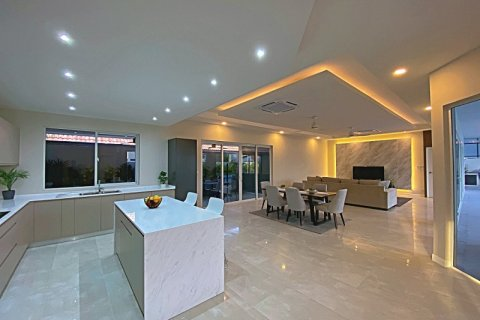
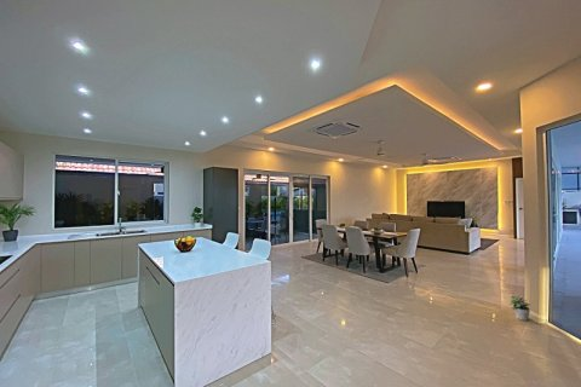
+ potted plant (517, 306)
